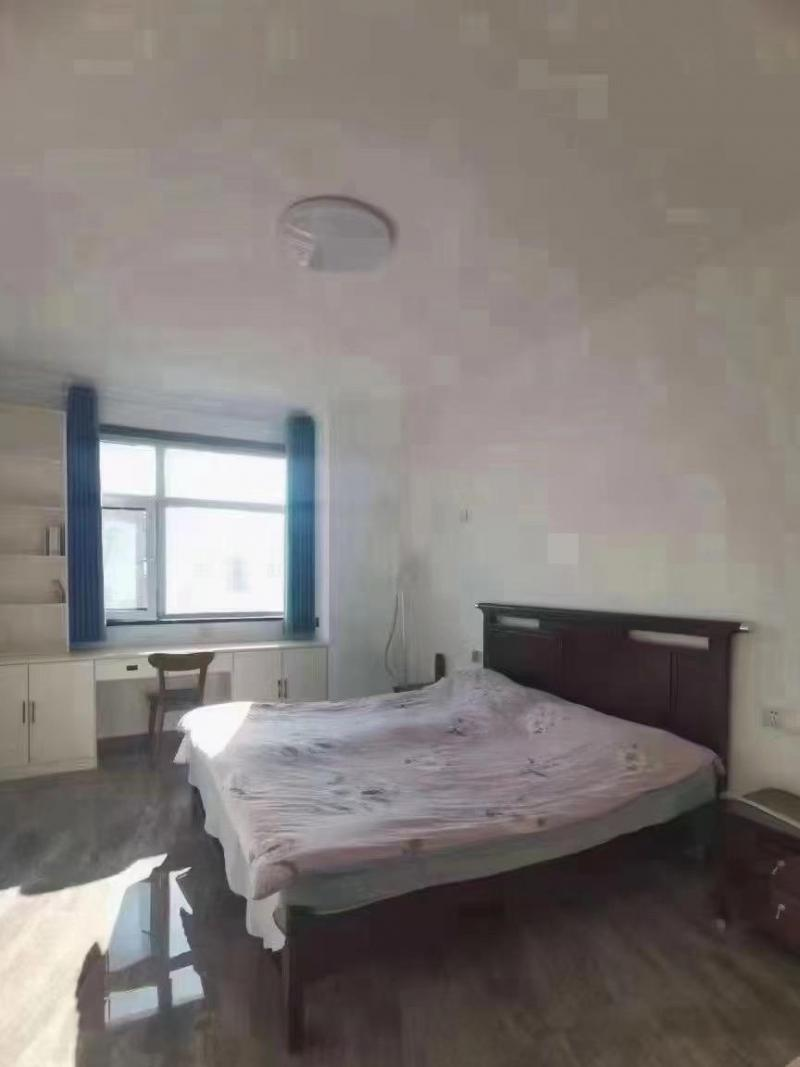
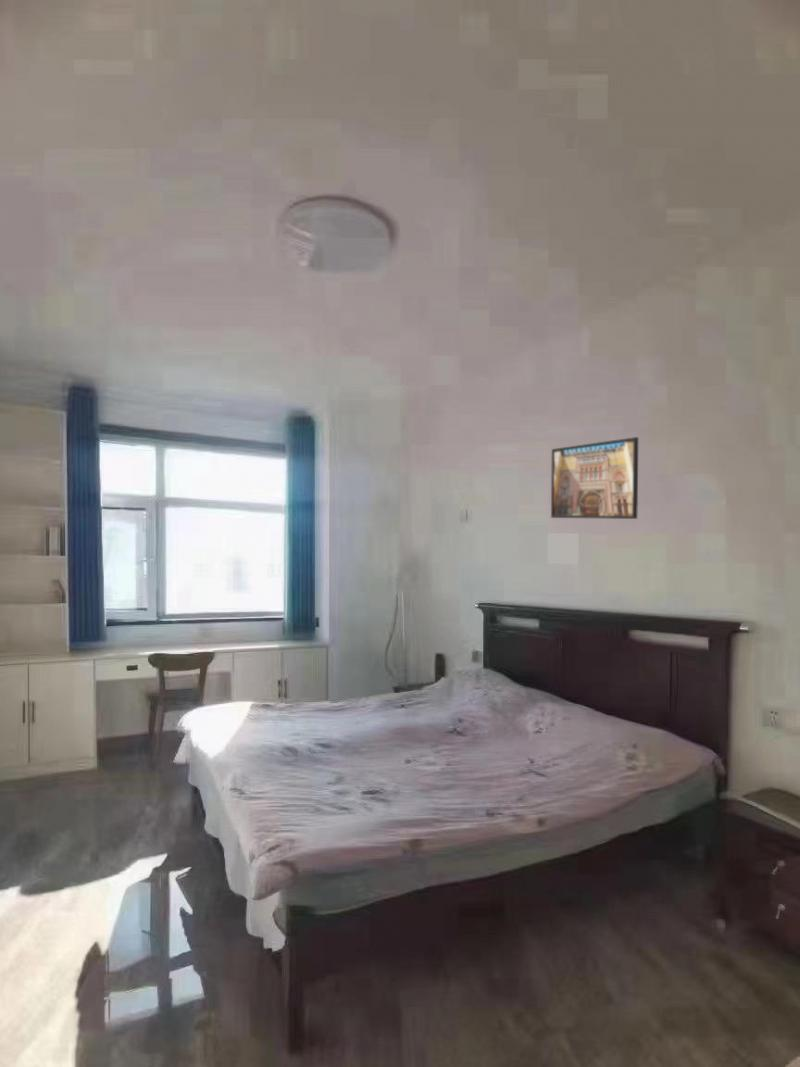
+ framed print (591, 481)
